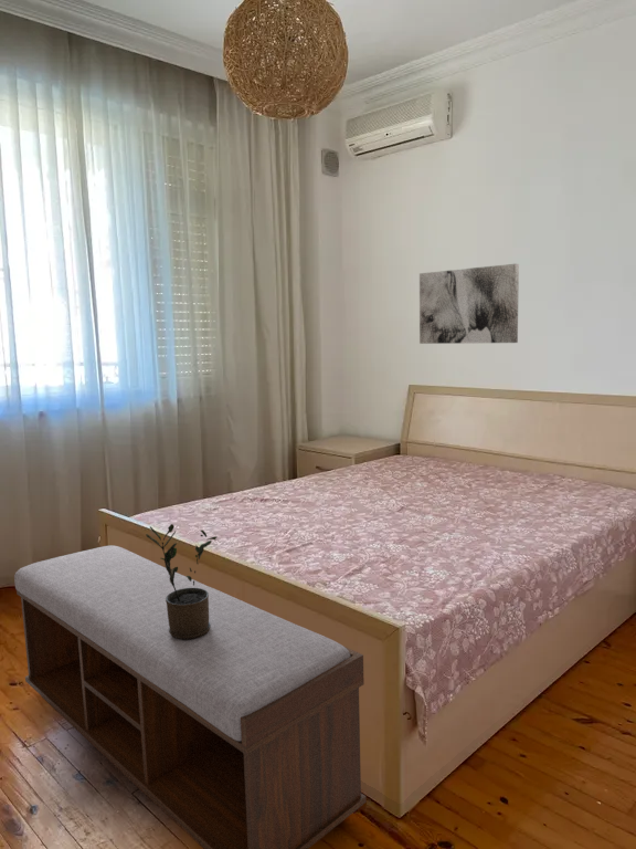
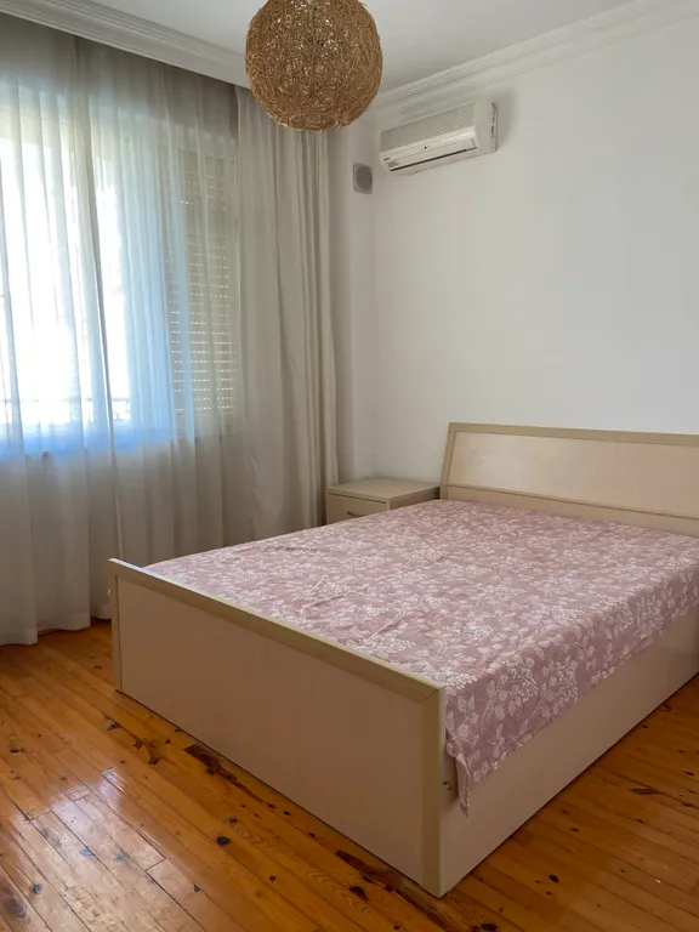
- bench (161, 674)
- potted plant (186, 576)
- wall art (466, 306)
